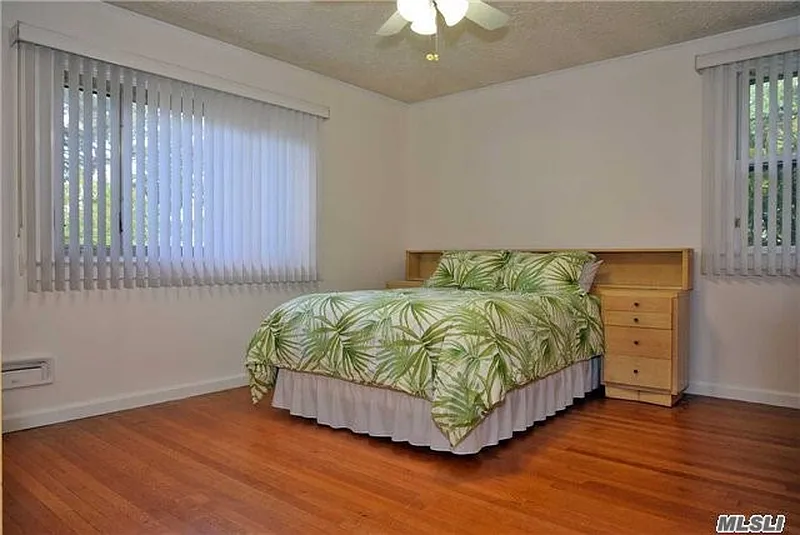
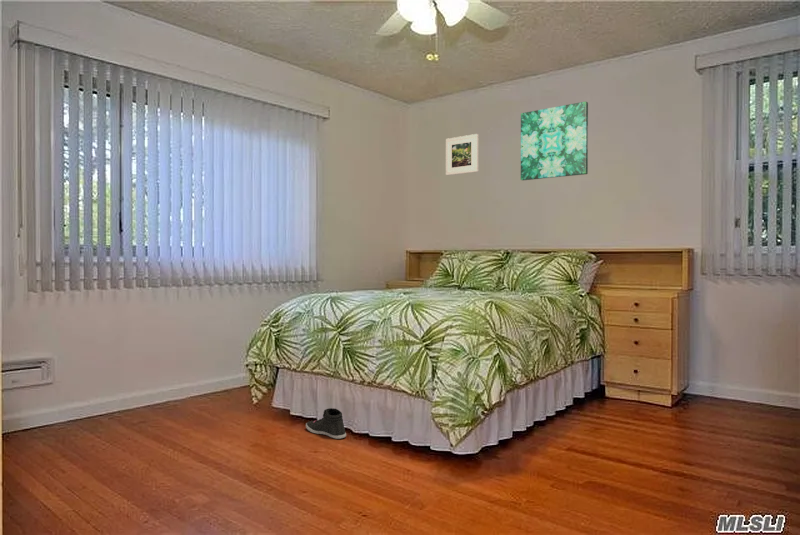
+ wall art (553, 142)
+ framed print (461, 155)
+ sneaker (325, 419)
